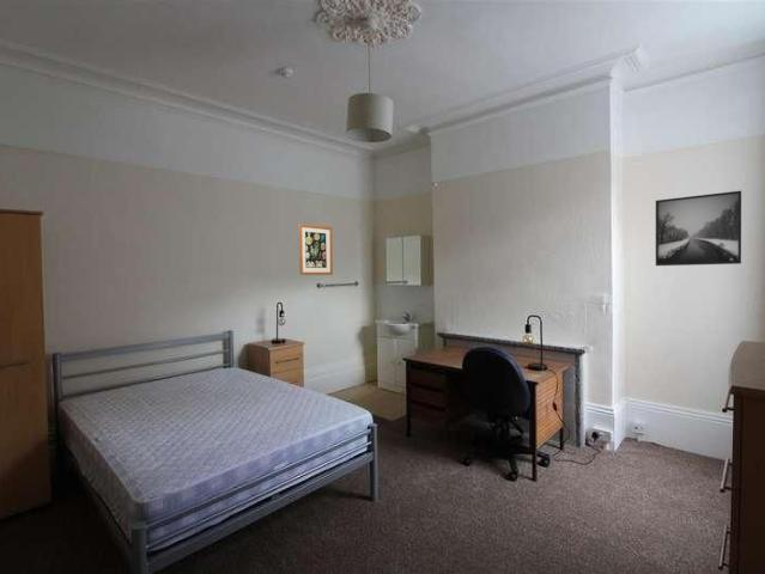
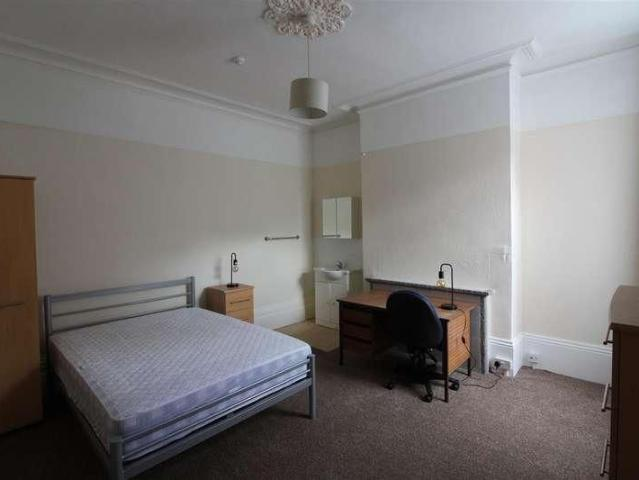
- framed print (696, 230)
- wall art (316, 250)
